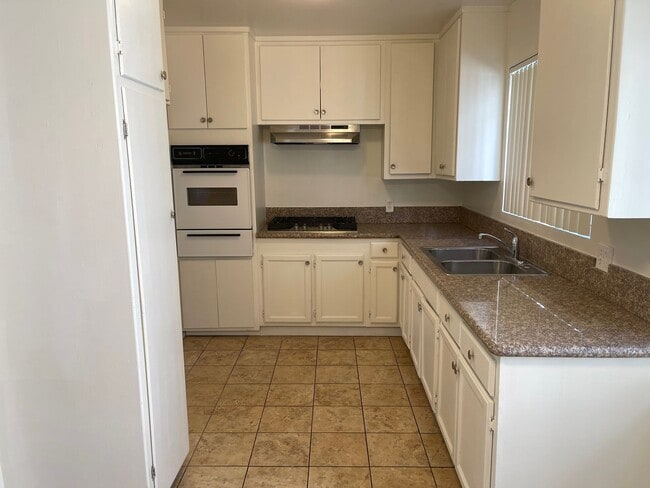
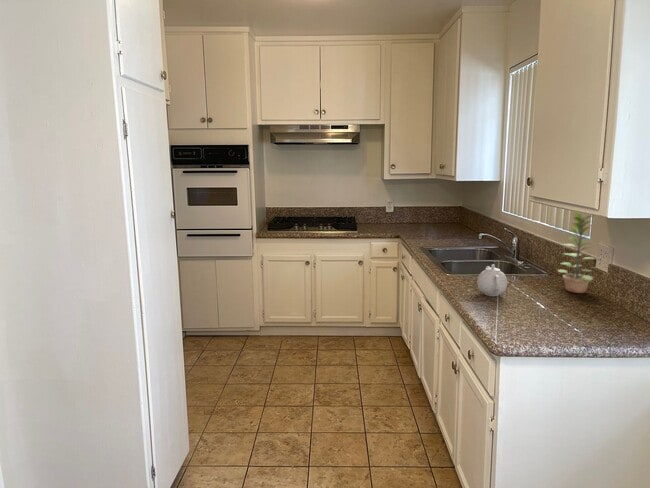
+ plant (576, 251)
+ teapot (492, 279)
